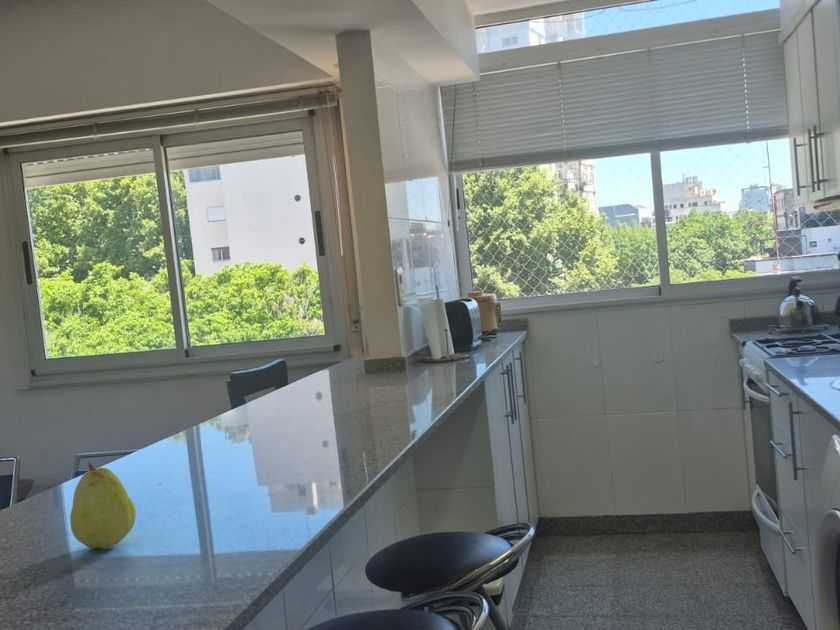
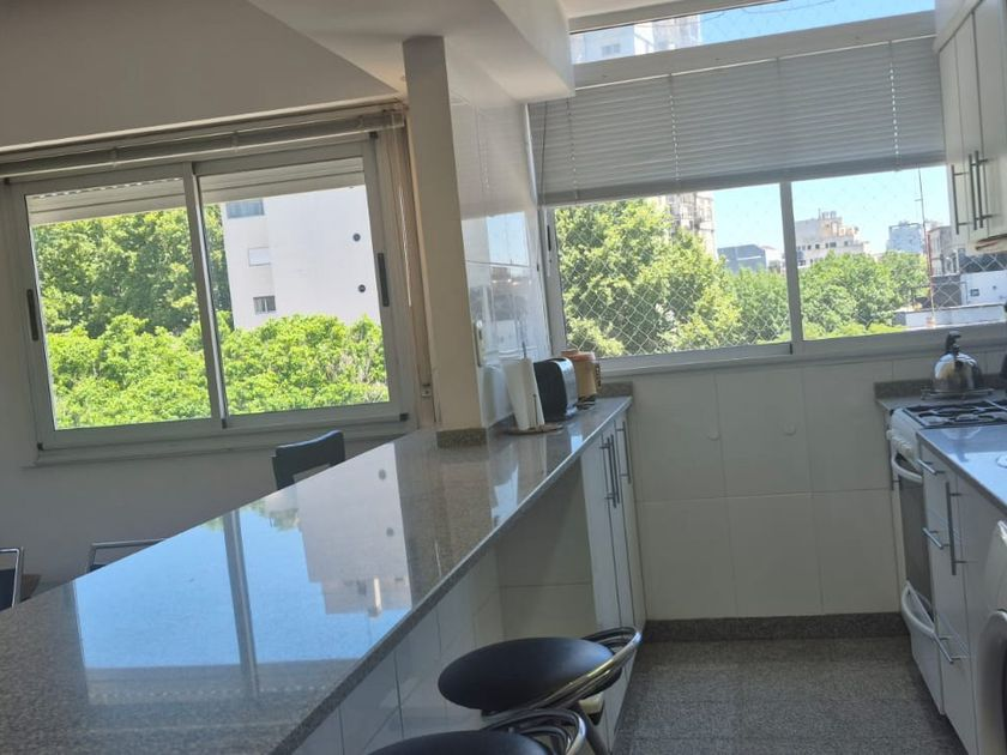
- fruit (102, 503)
